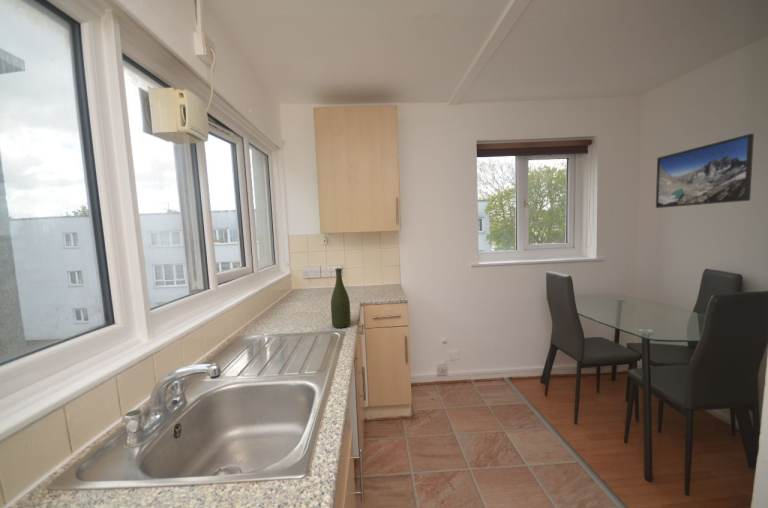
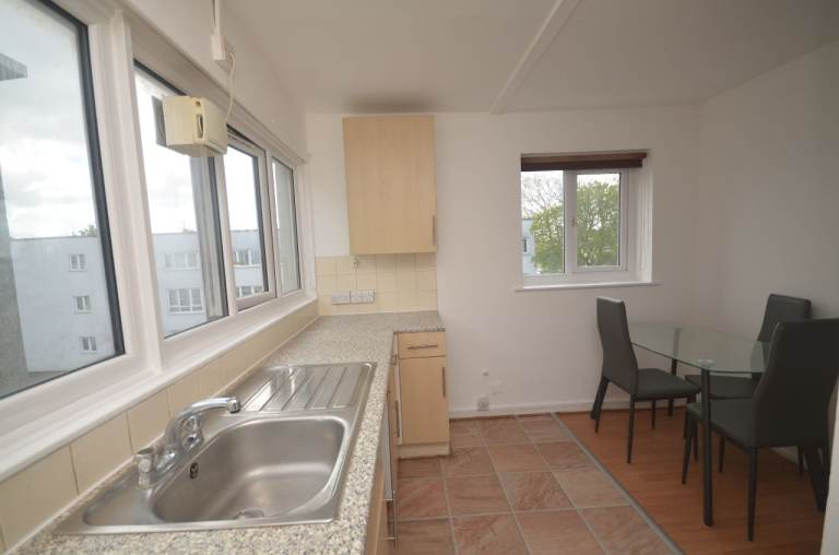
- bottle (340, 297)
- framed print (697, 176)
